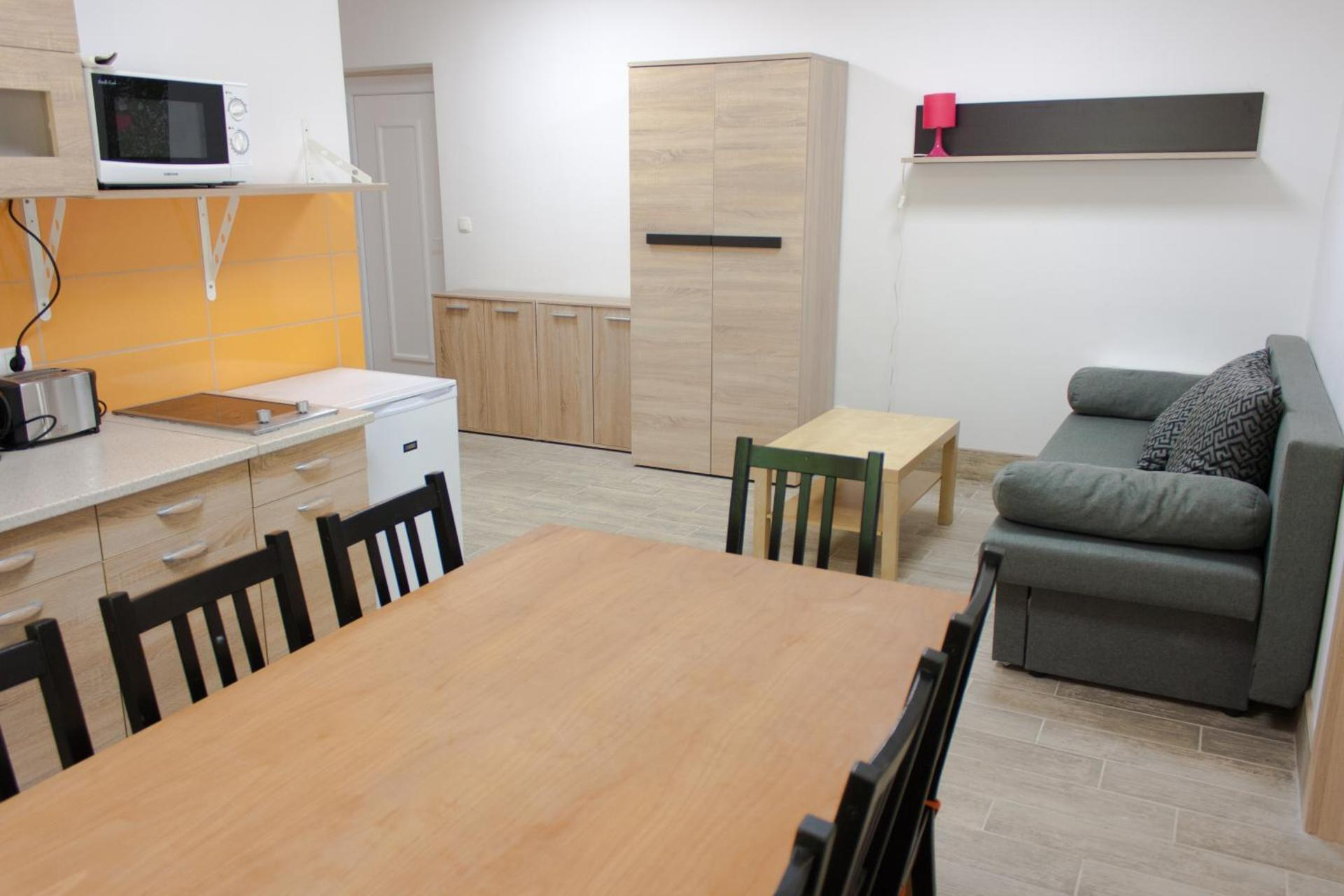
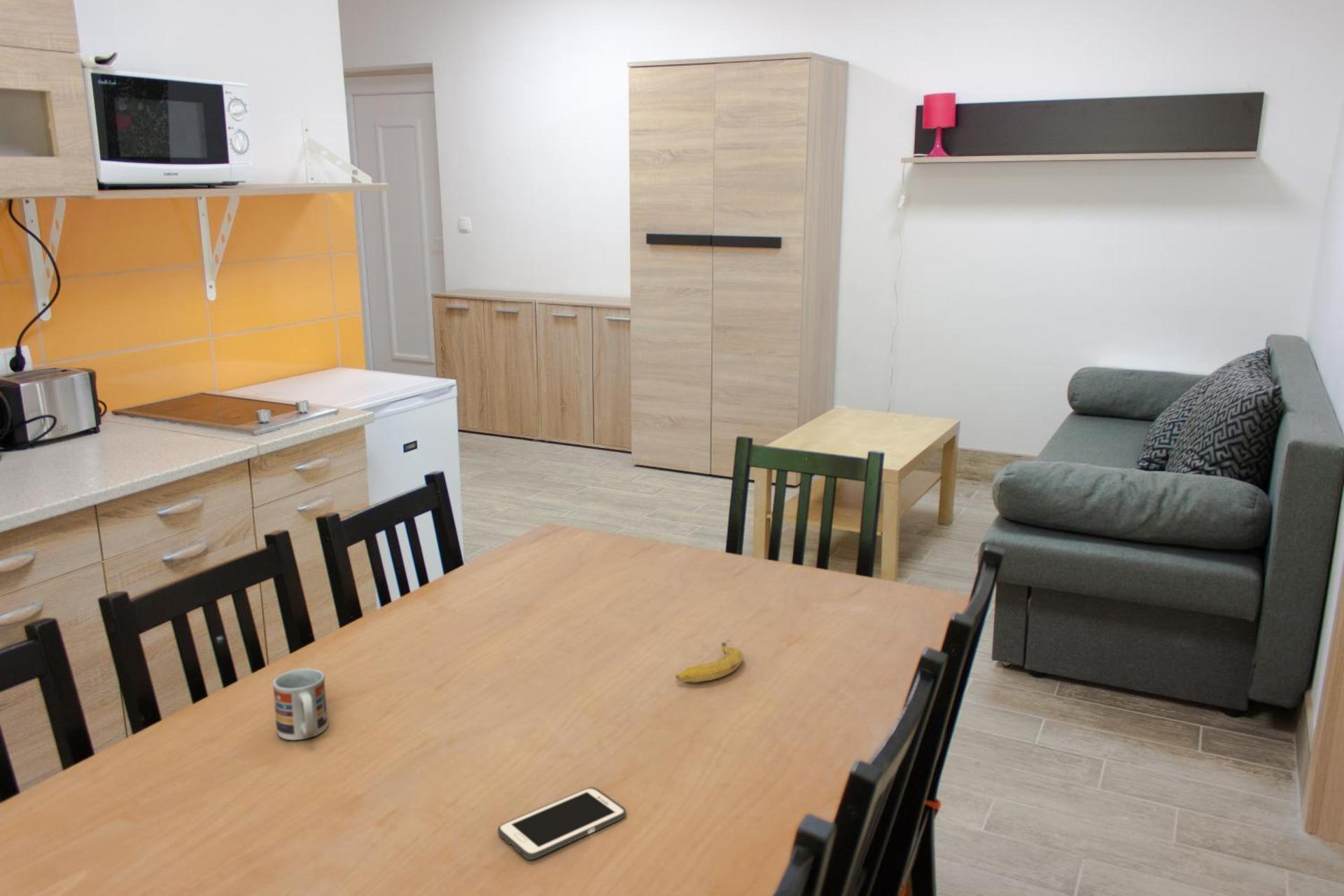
+ cup (303, 707)
+ cell phone (563, 822)
+ banana (712, 662)
